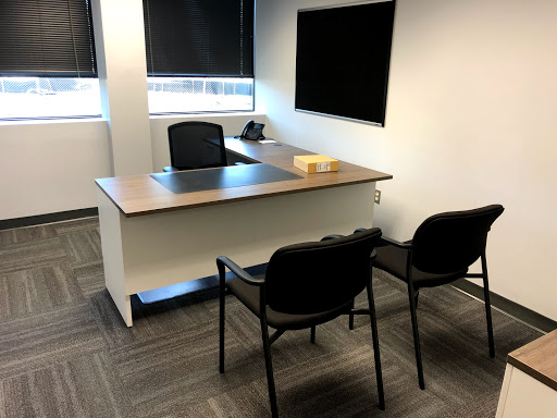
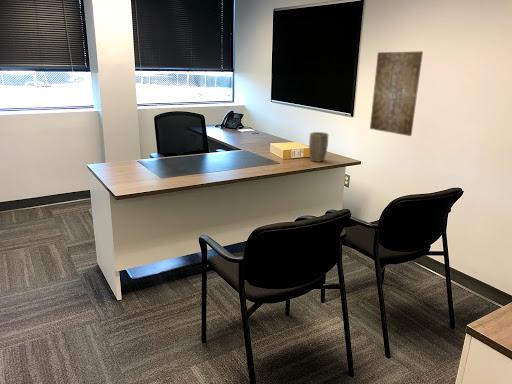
+ plant pot (318, 146)
+ wall art (394, 93)
